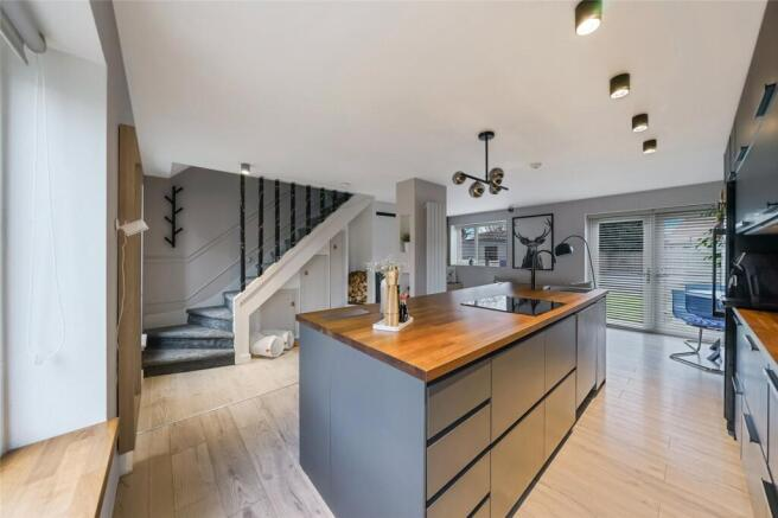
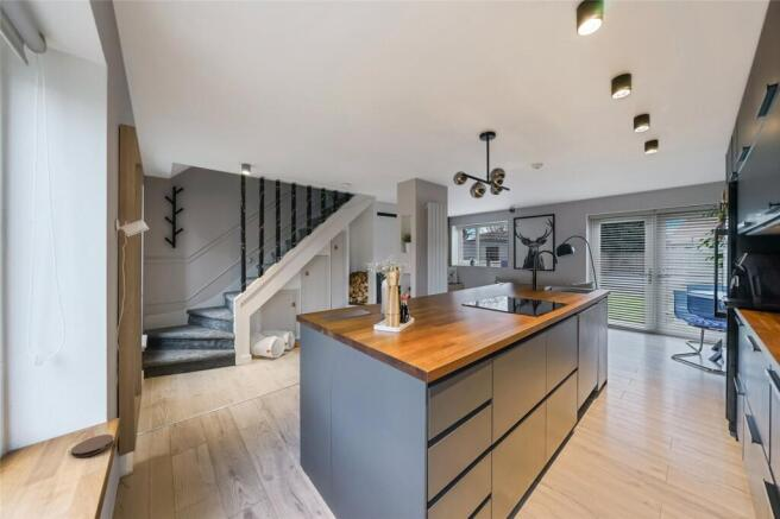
+ coaster (93, 445)
